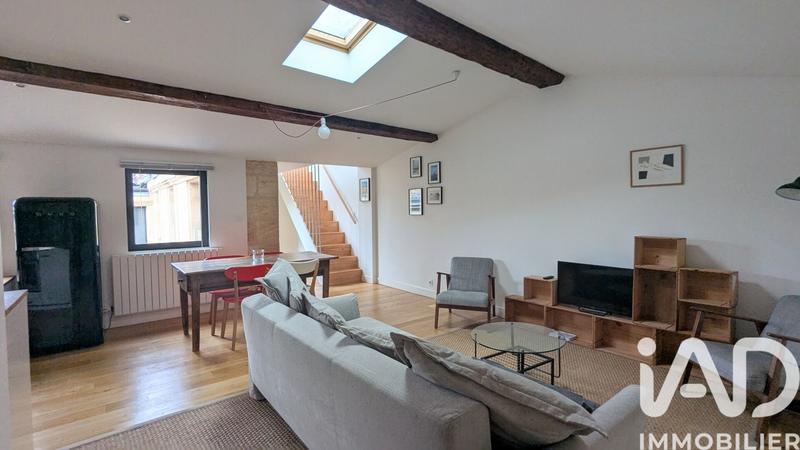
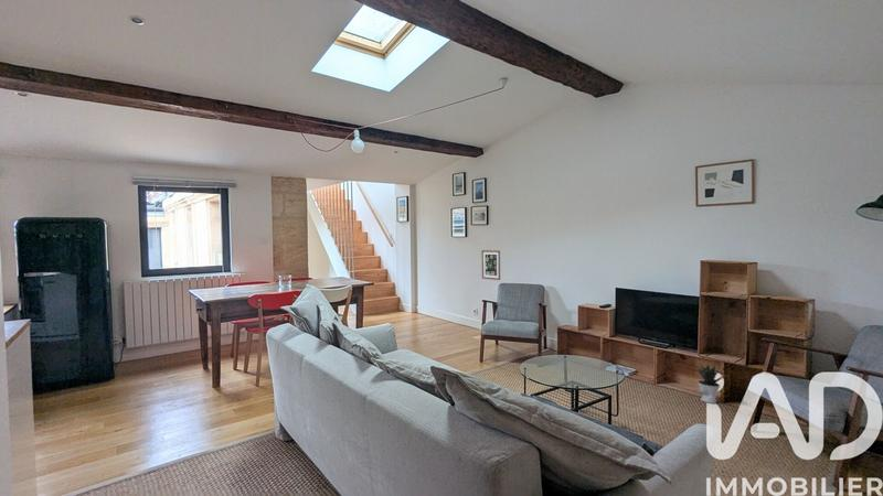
+ potted plant (706, 380)
+ wall art (490, 265)
